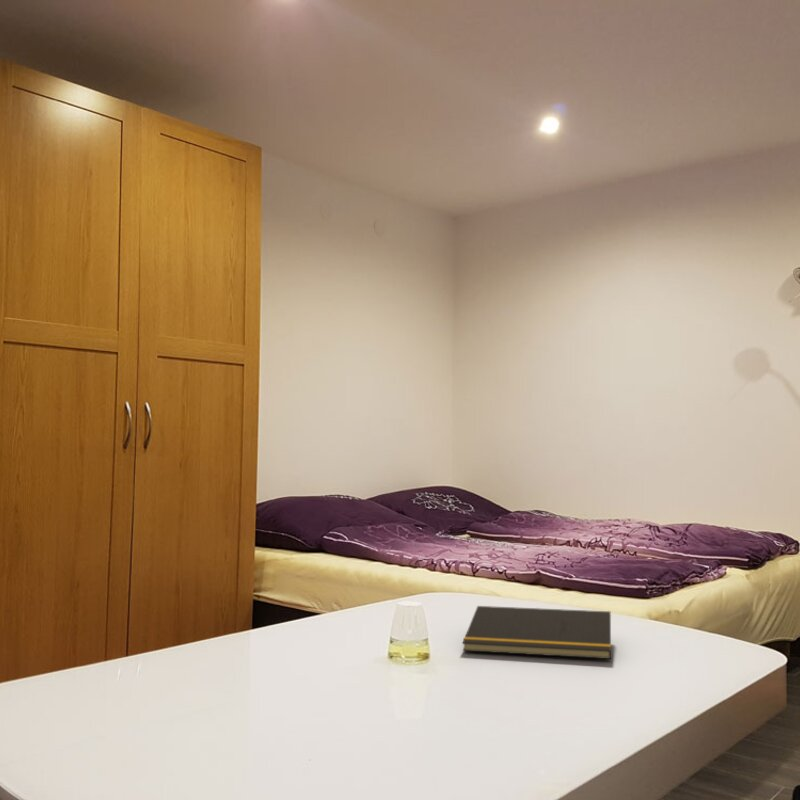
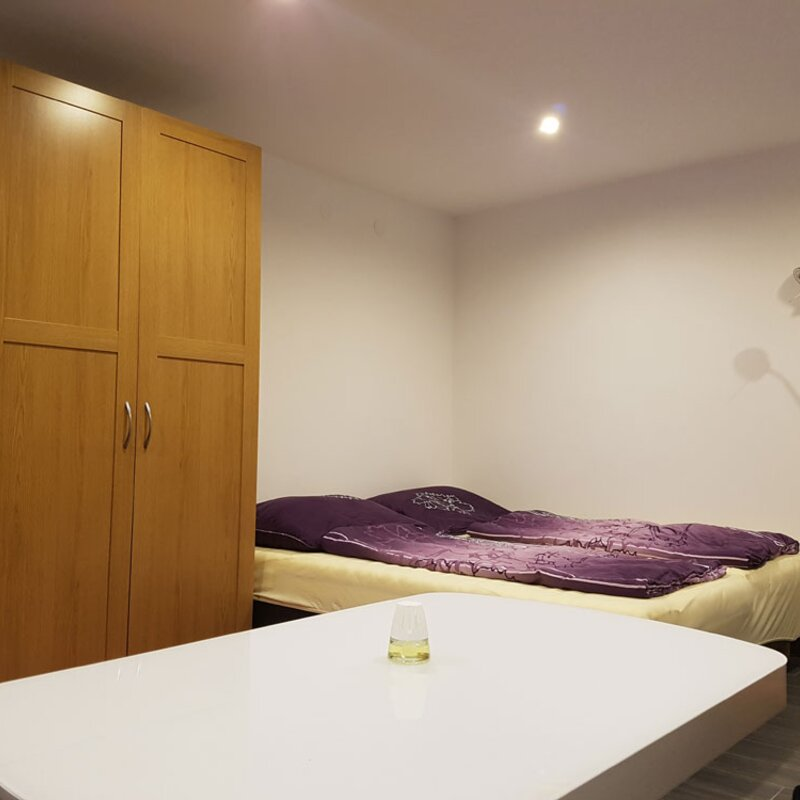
- notepad (539, 630)
